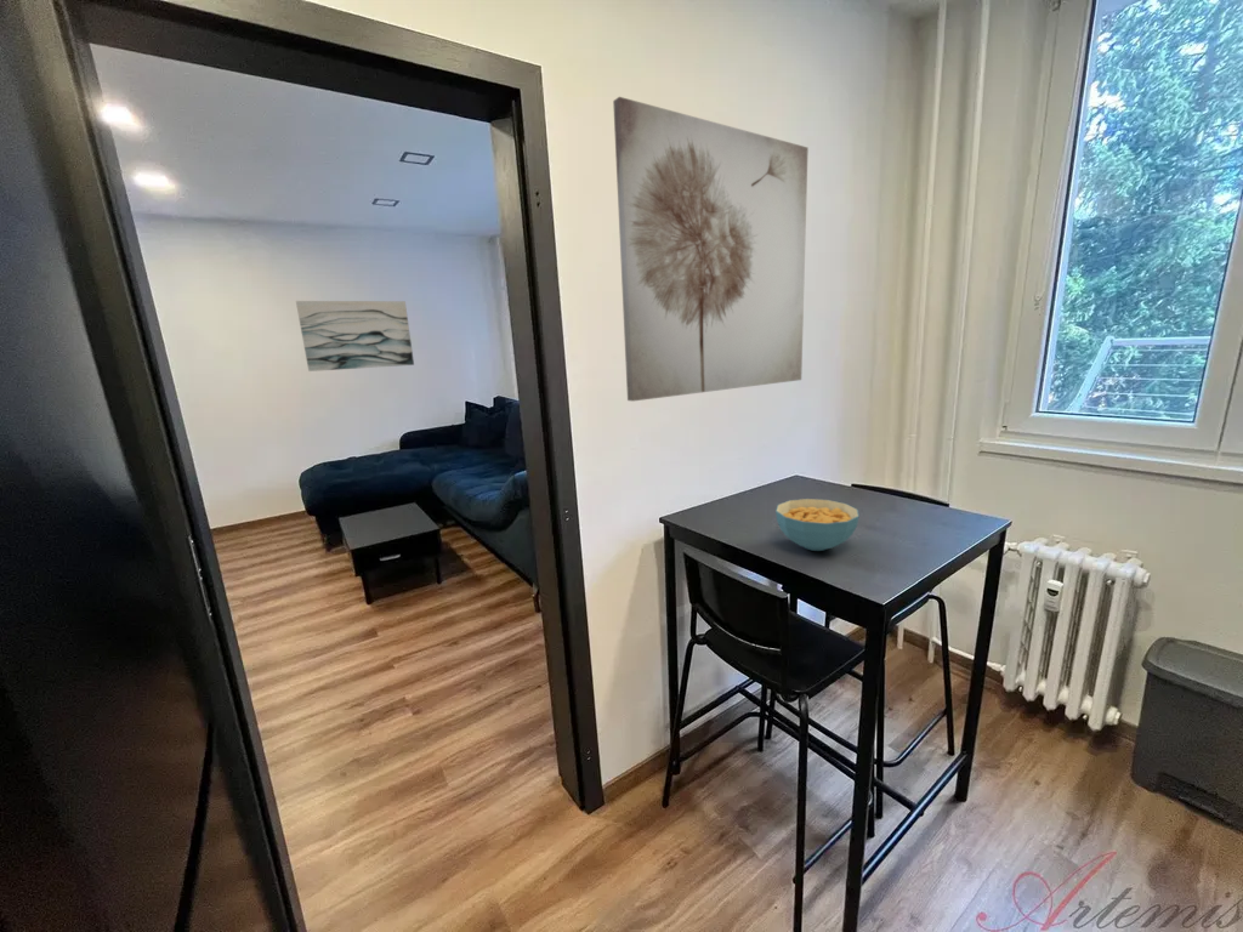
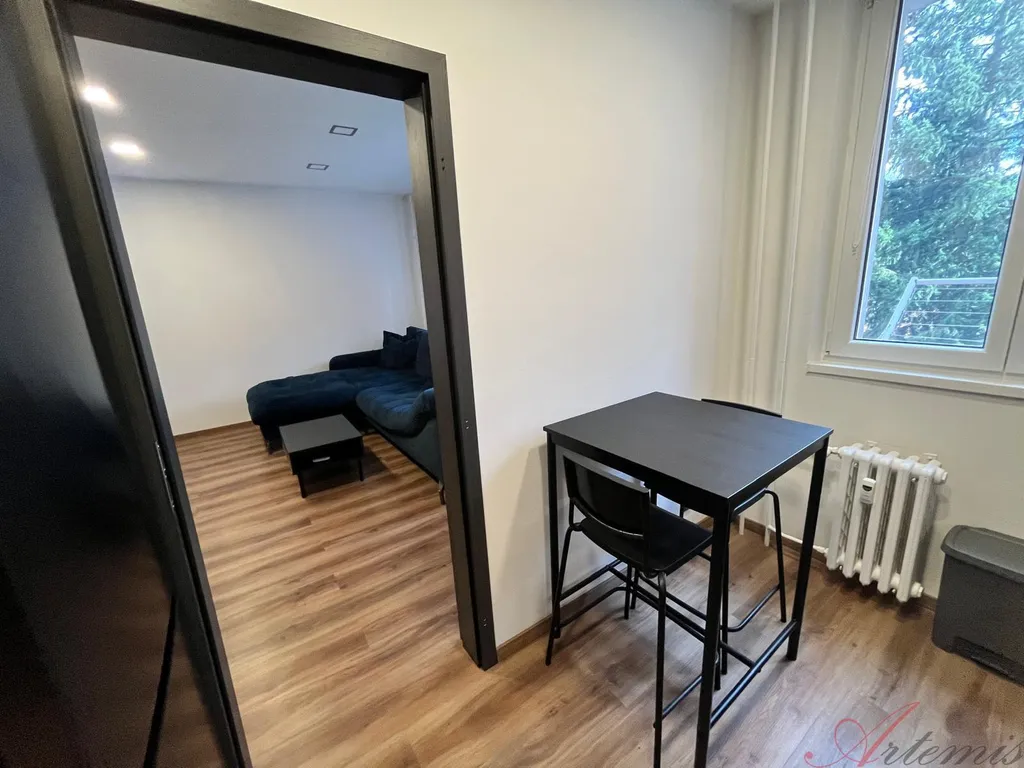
- wall art (723, 265)
- cereal bowl (816, 528)
- wall art (358, 335)
